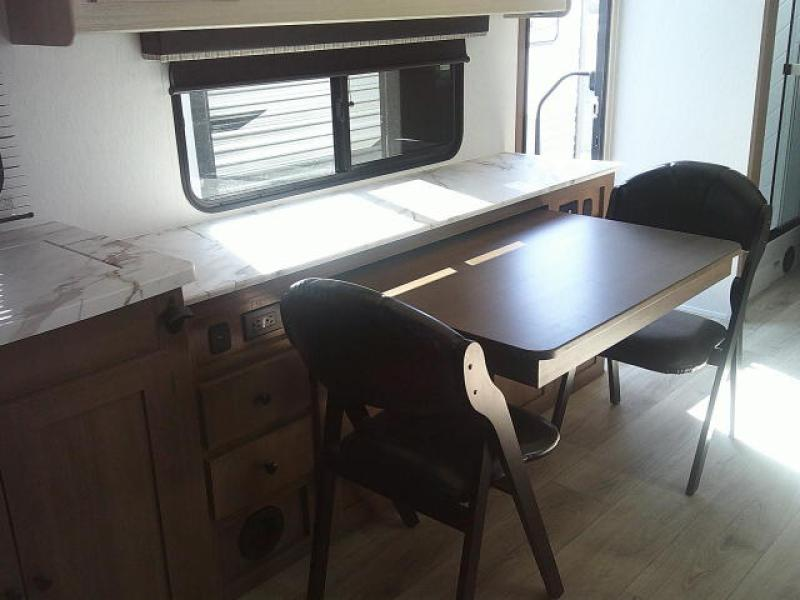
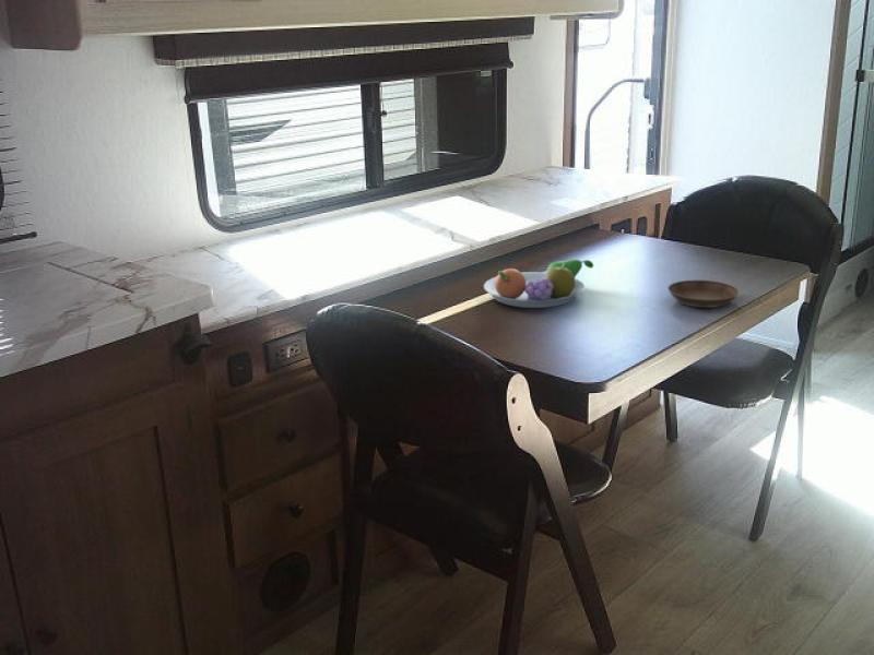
+ saucer (702, 295)
+ fruit bowl (538, 276)
